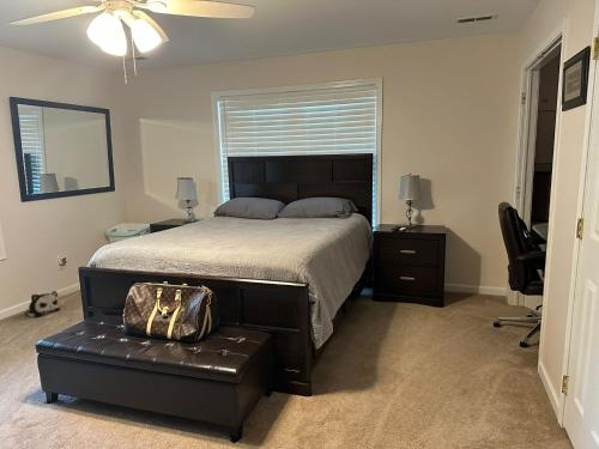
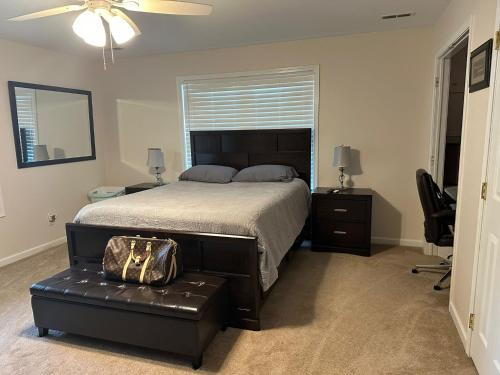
- plush toy (38, 301)
